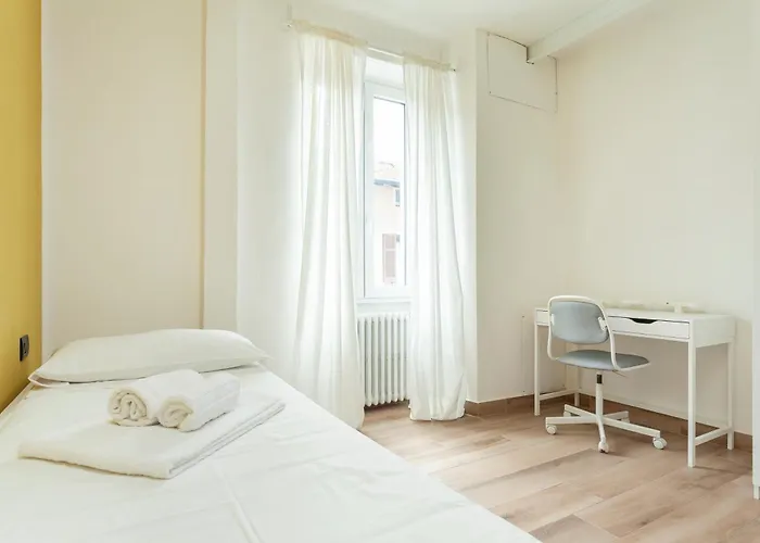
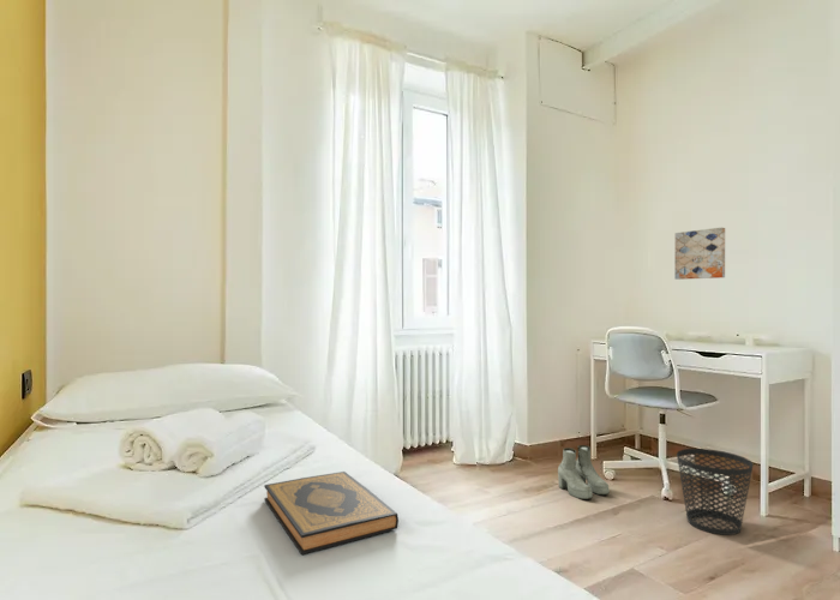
+ wastebasket (713, 492)
+ hardback book (326, 505)
+ wall art (698, 254)
+ boots (582, 469)
